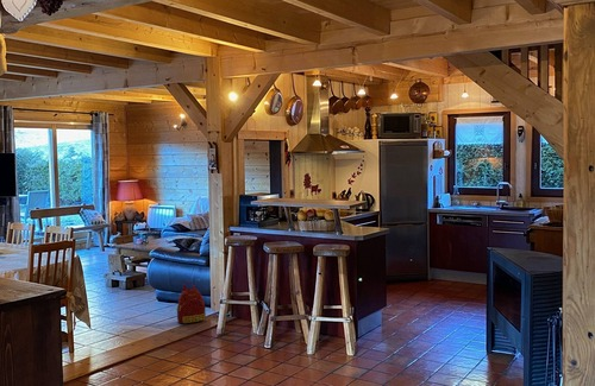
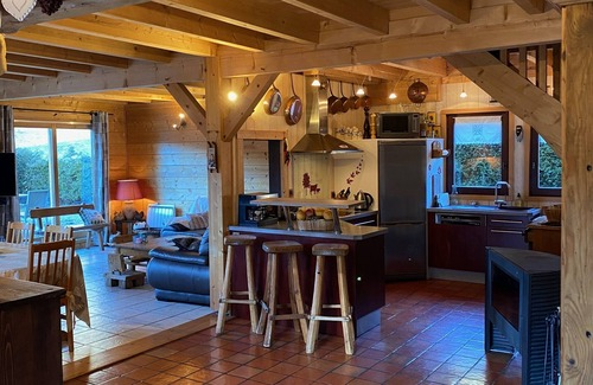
- backpack (190, 302)
